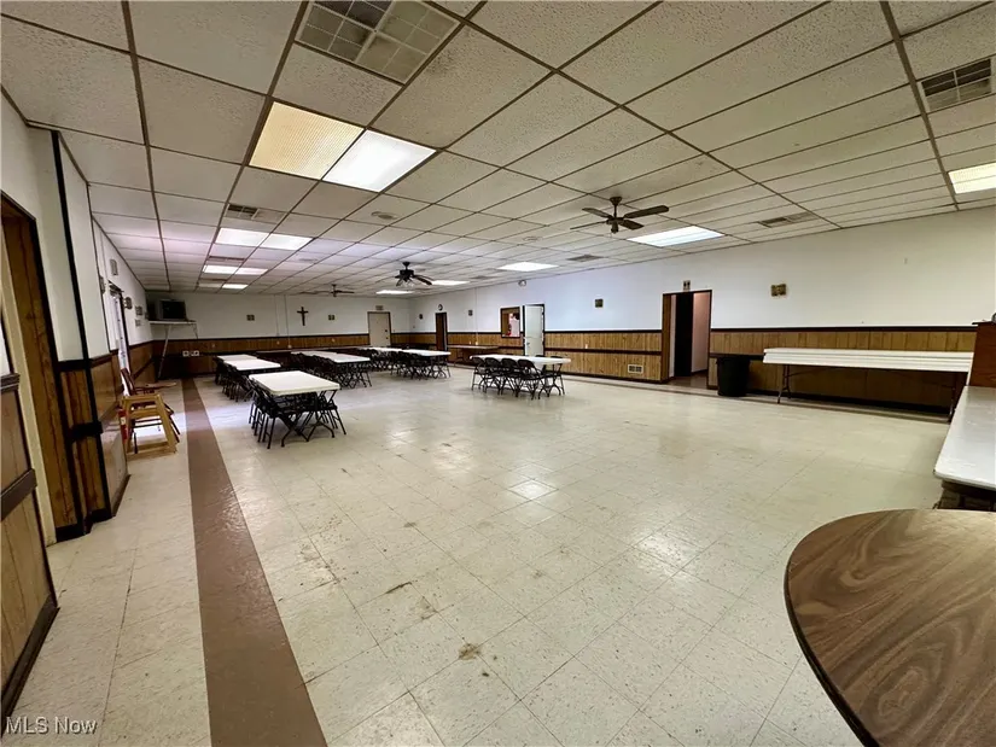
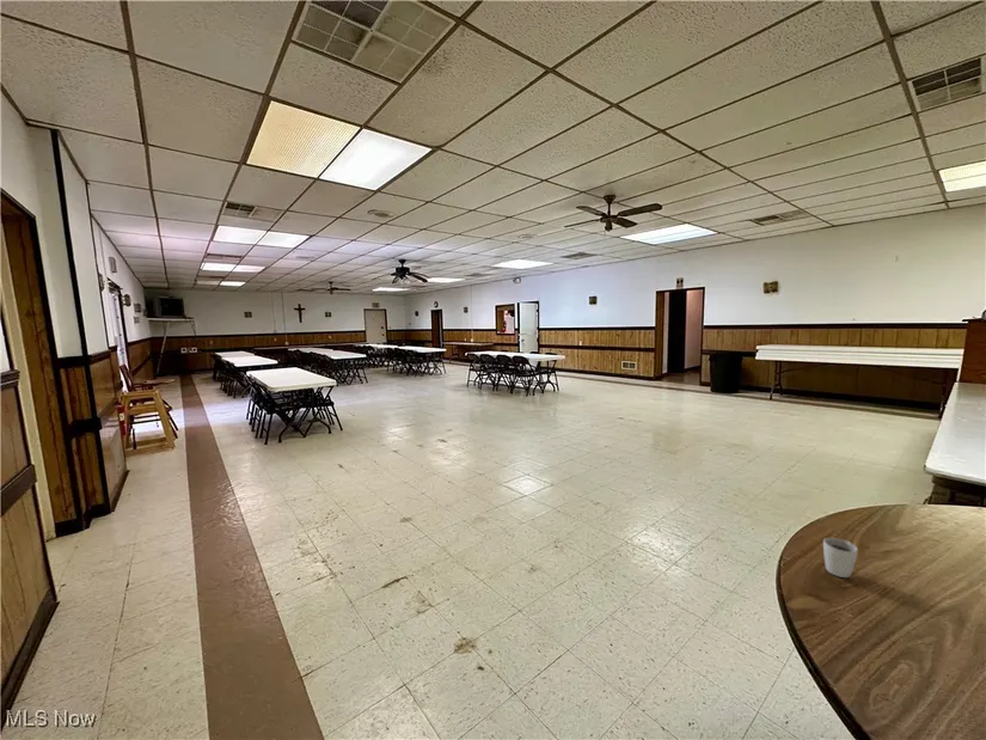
+ cup (840, 546)
